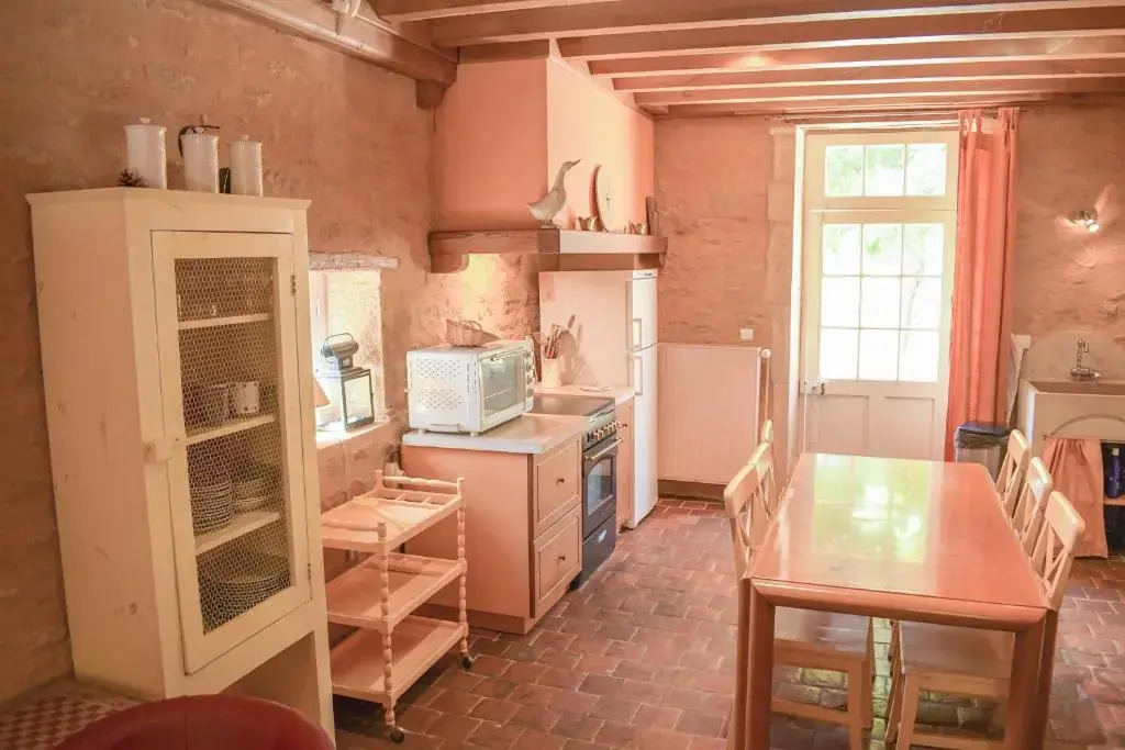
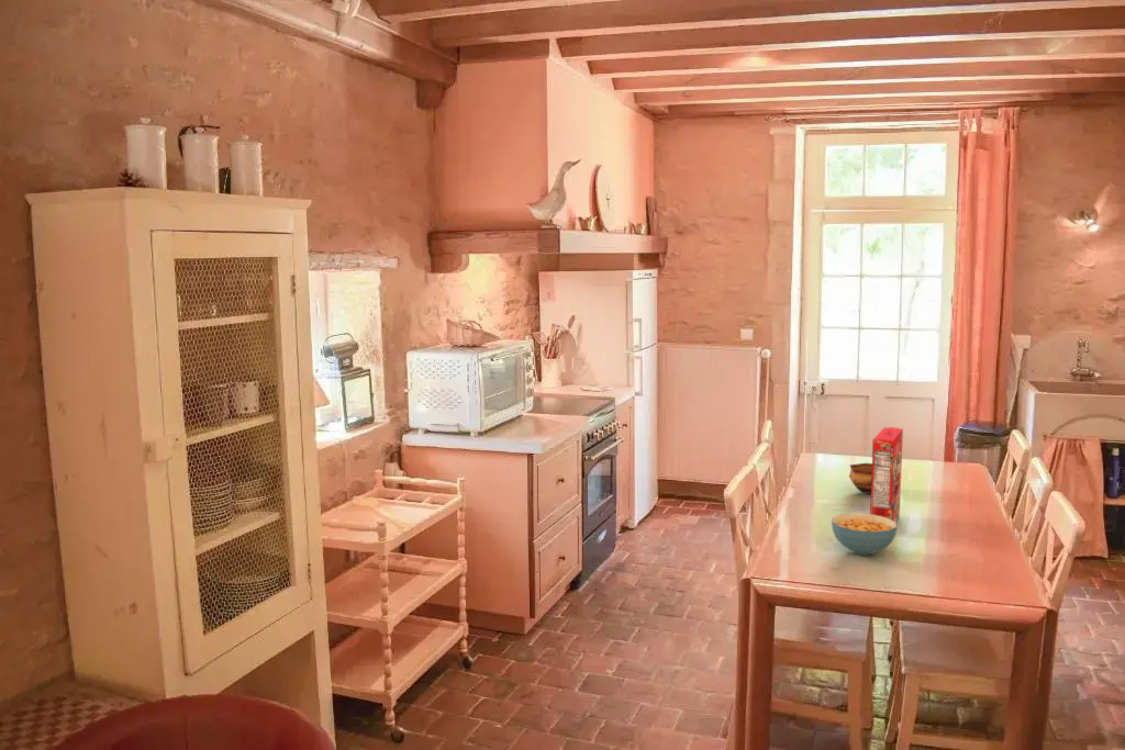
+ cereal bowl (862, 537)
+ cereal box (887, 478)
+ bowl (869, 480)
